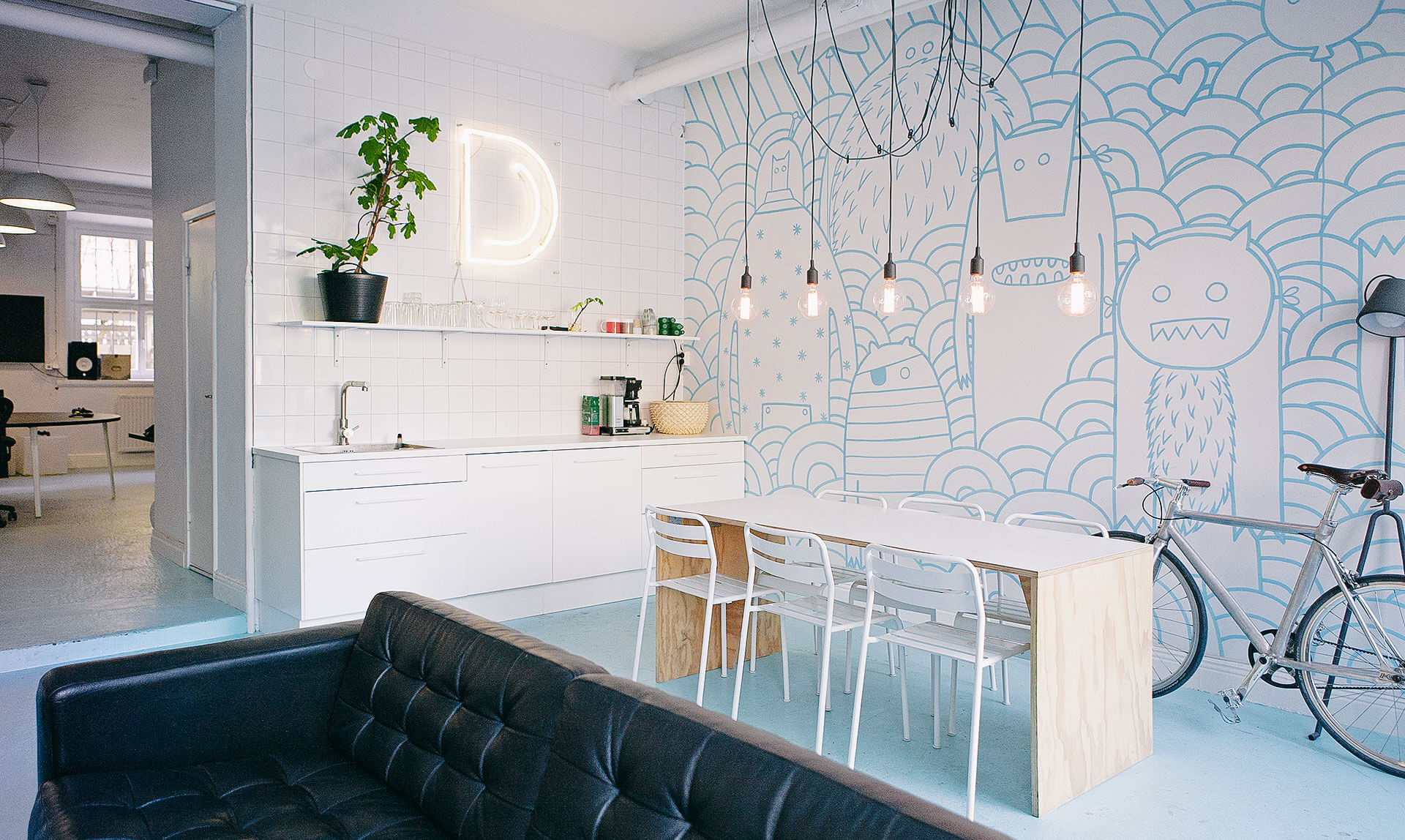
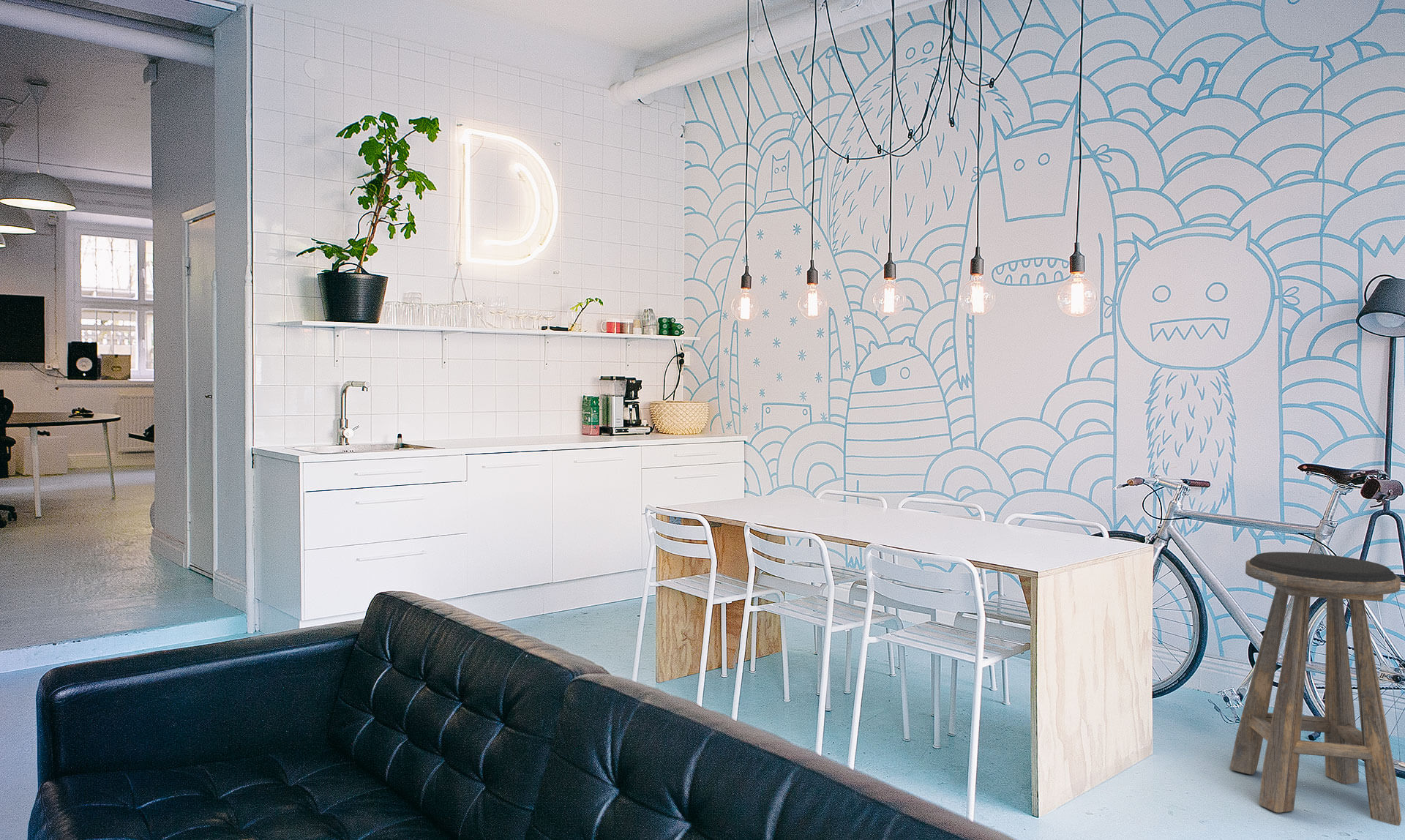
+ stool (1325, 678)
